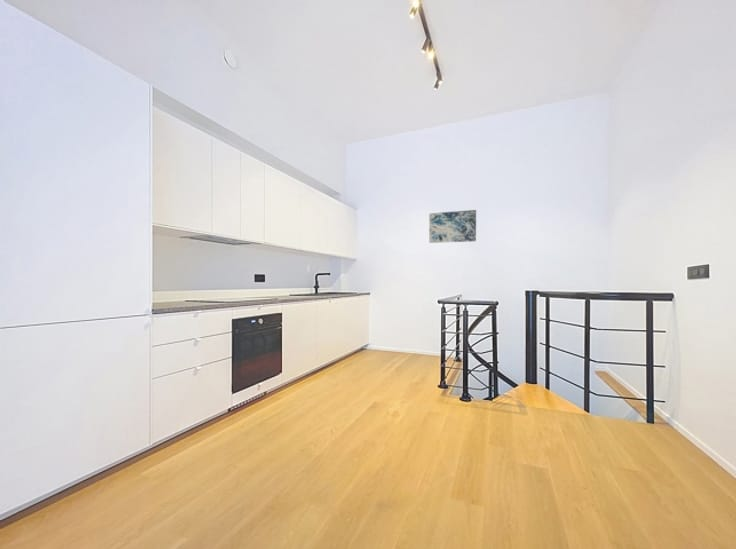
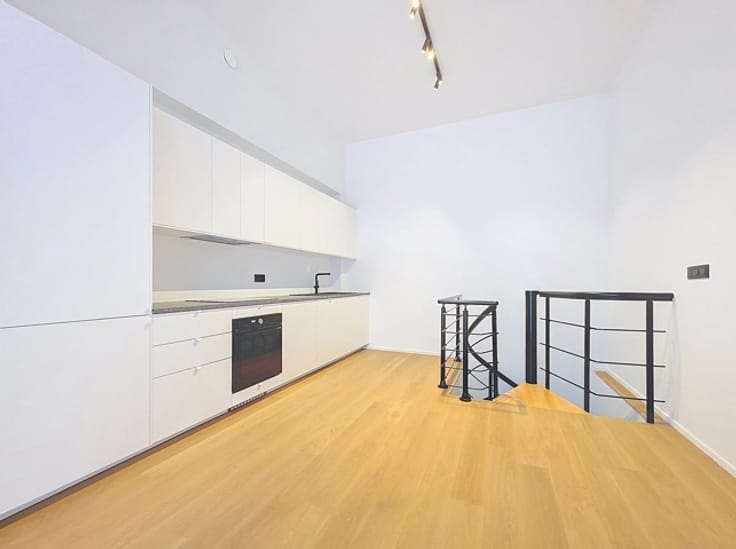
- wall art (452, 227)
